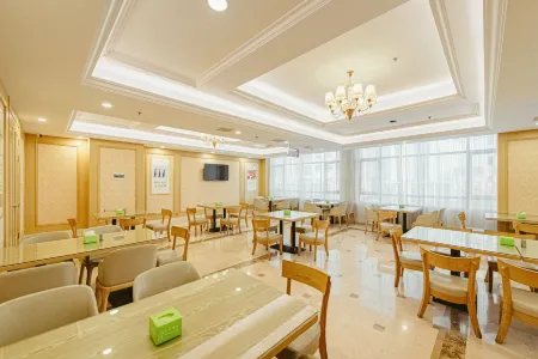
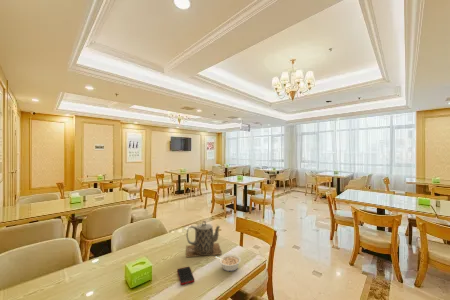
+ cell phone (185, 275)
+ legume (229, 263)
+ teapot (203, 235)
